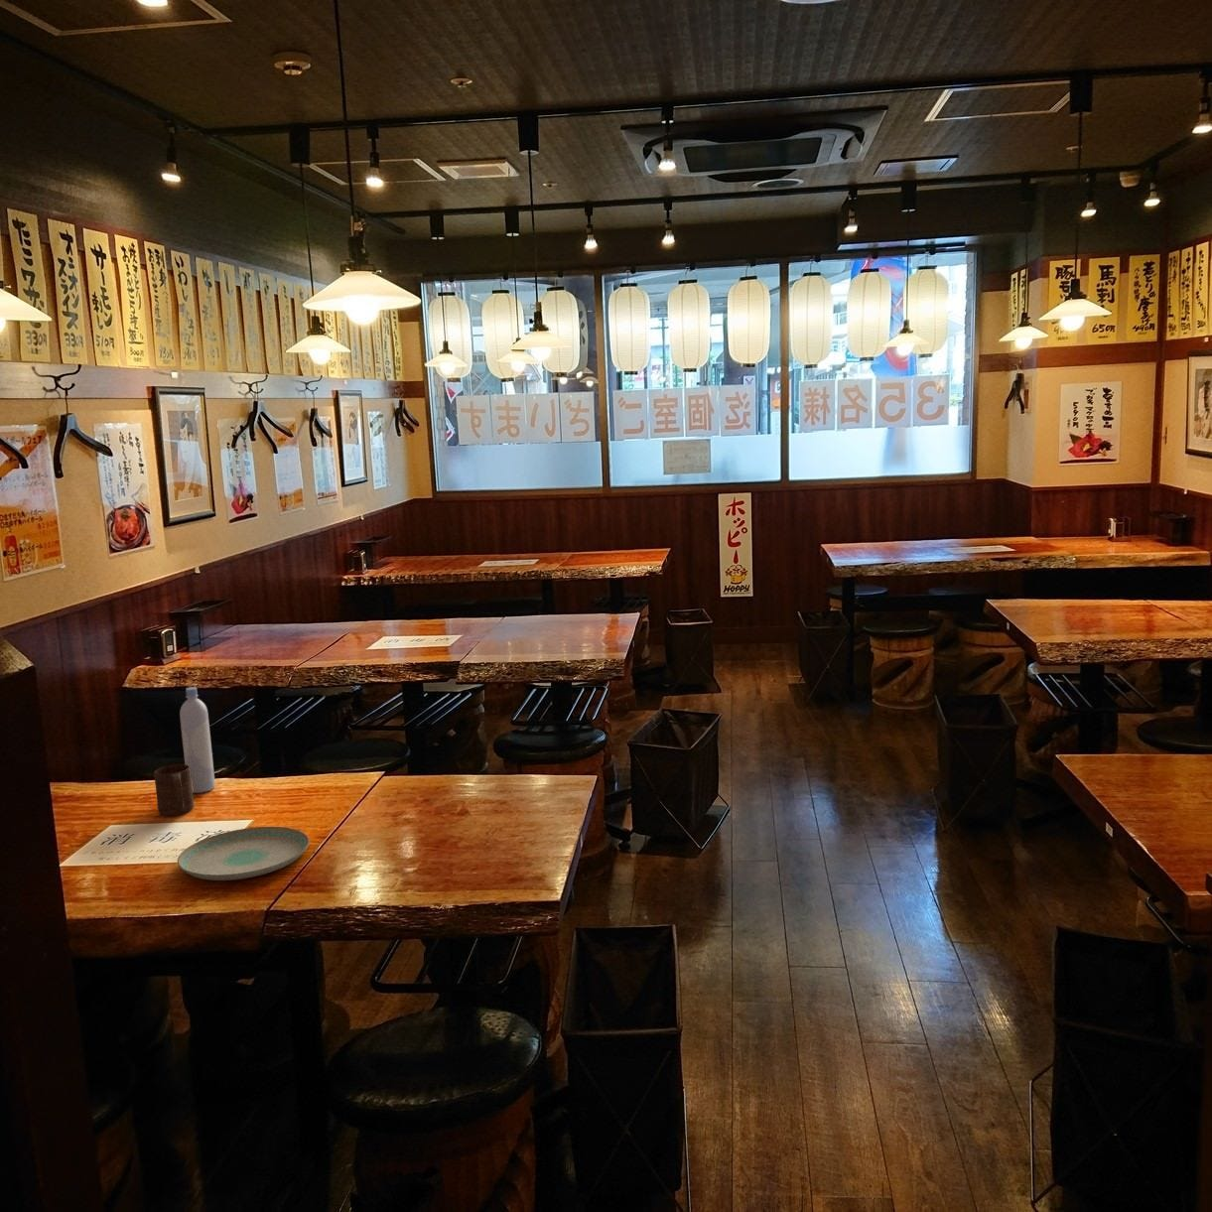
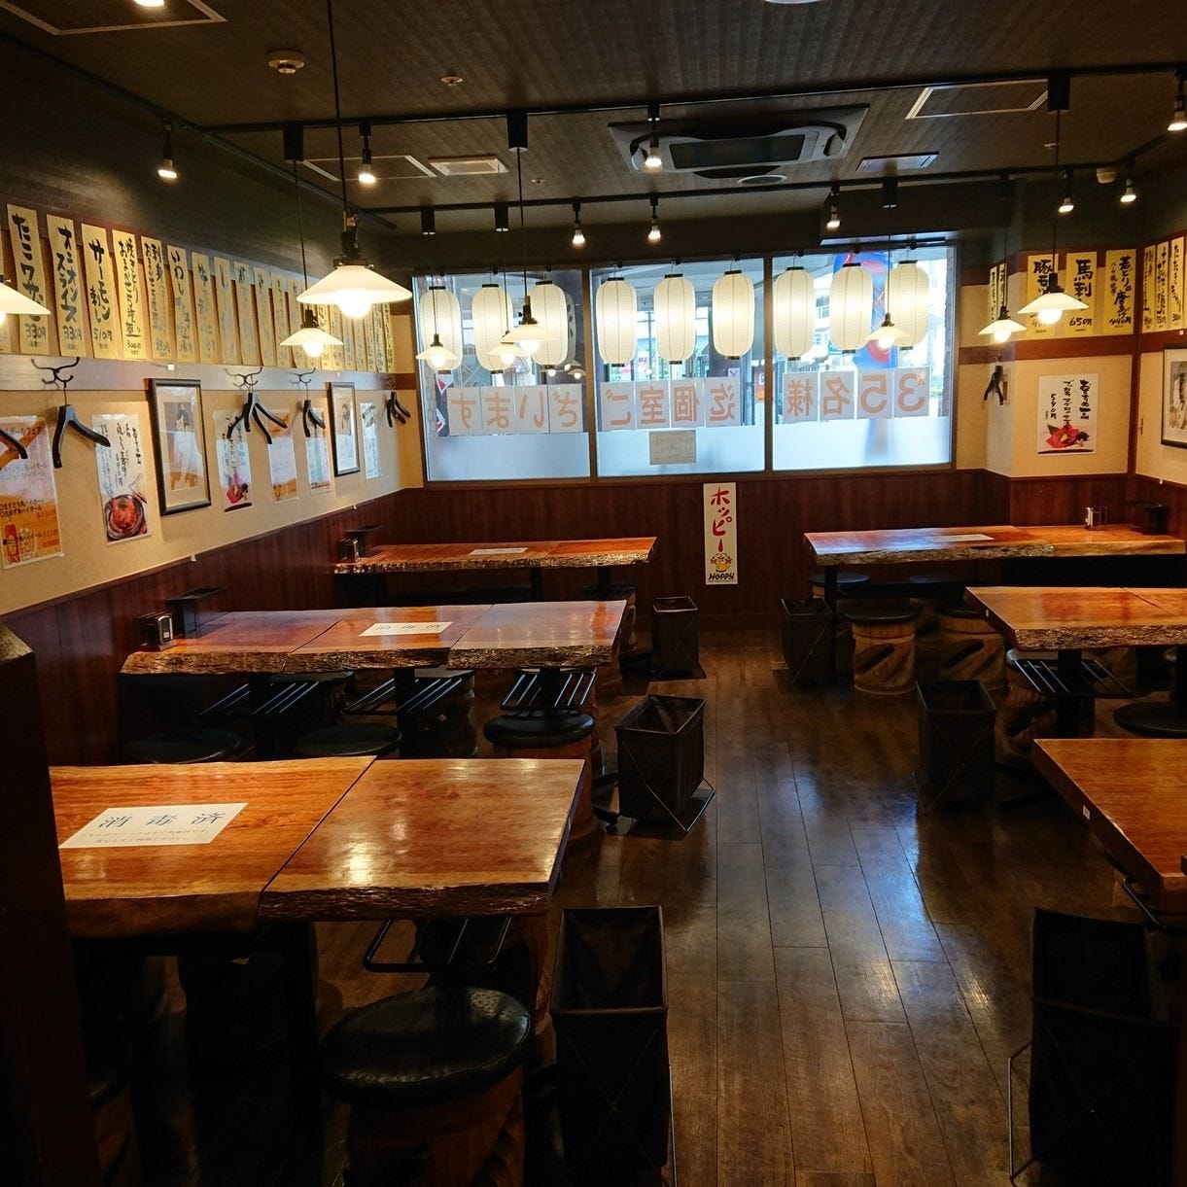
- cup (176, 790)
- plate (244, 854)
- bottle (195, 738)
